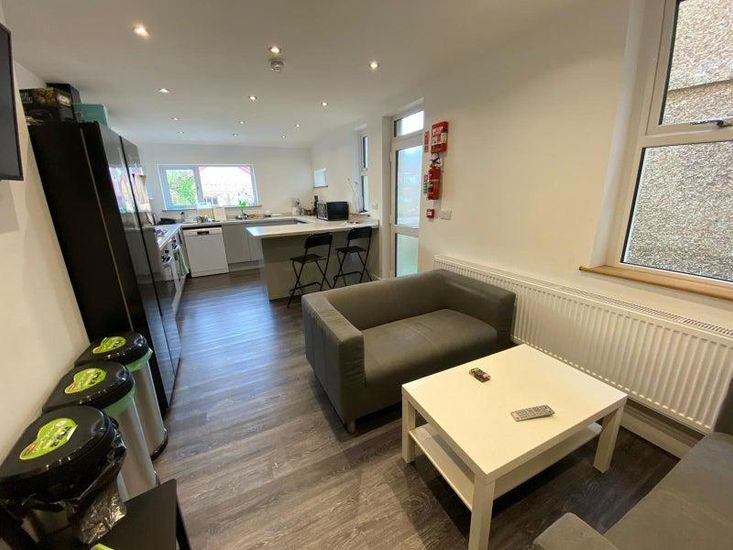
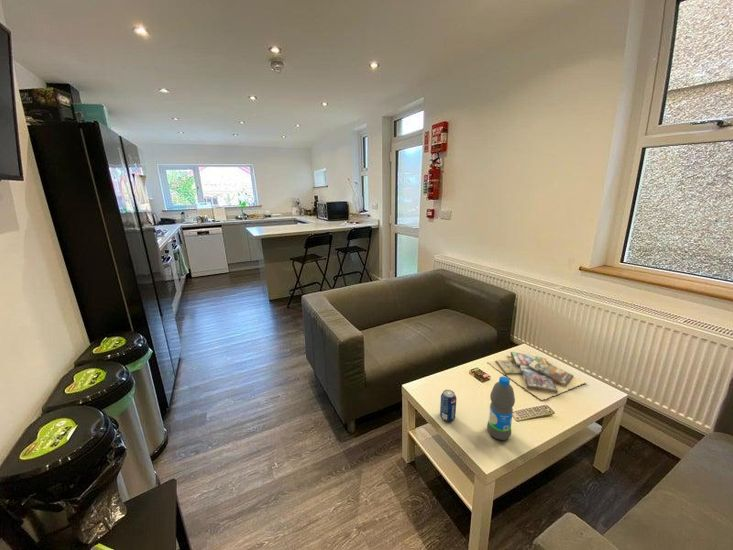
+ water bottle (501, 406)
+ video game cases (534, 368)
+ beverage can (448, 405)
